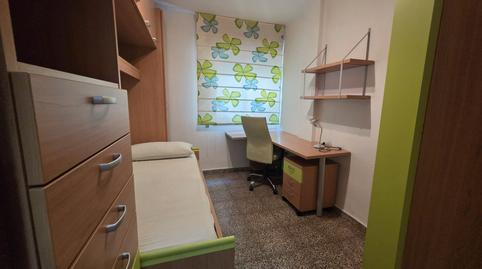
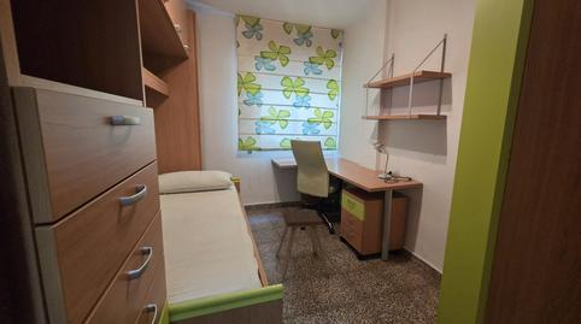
+ music stool (293, 240)
